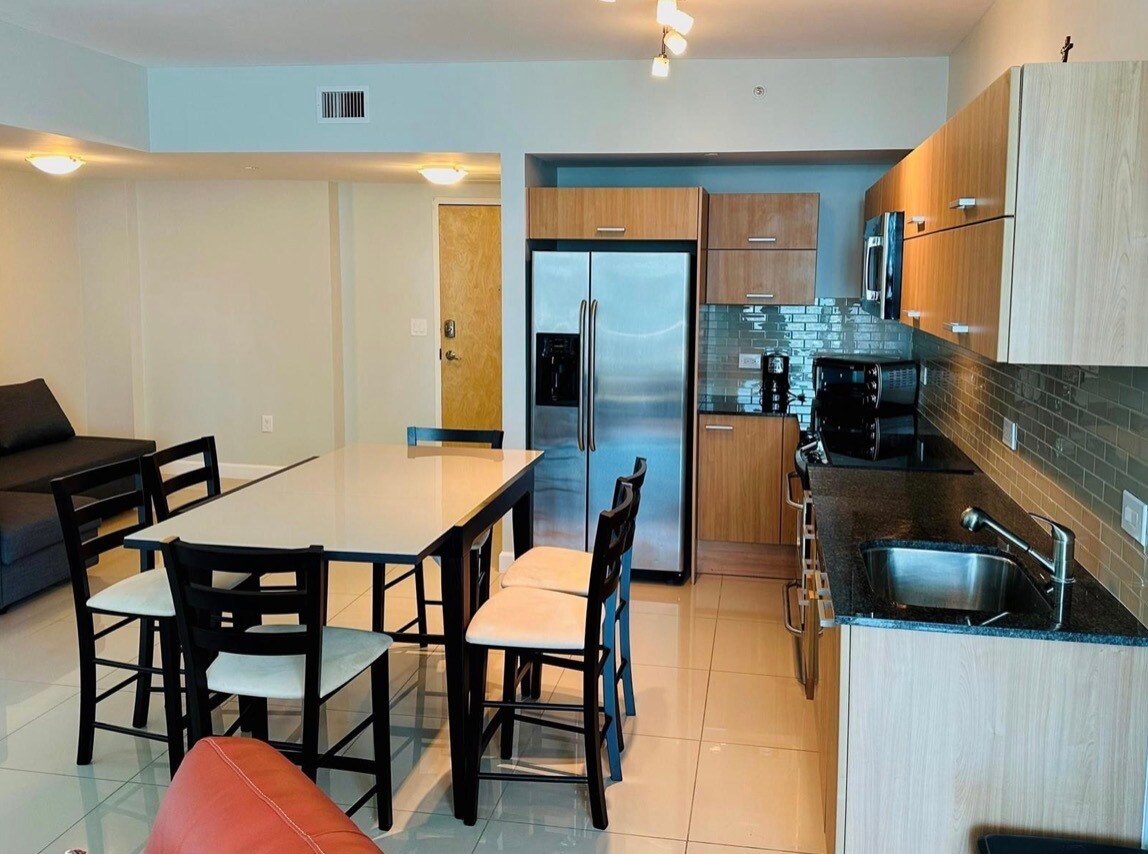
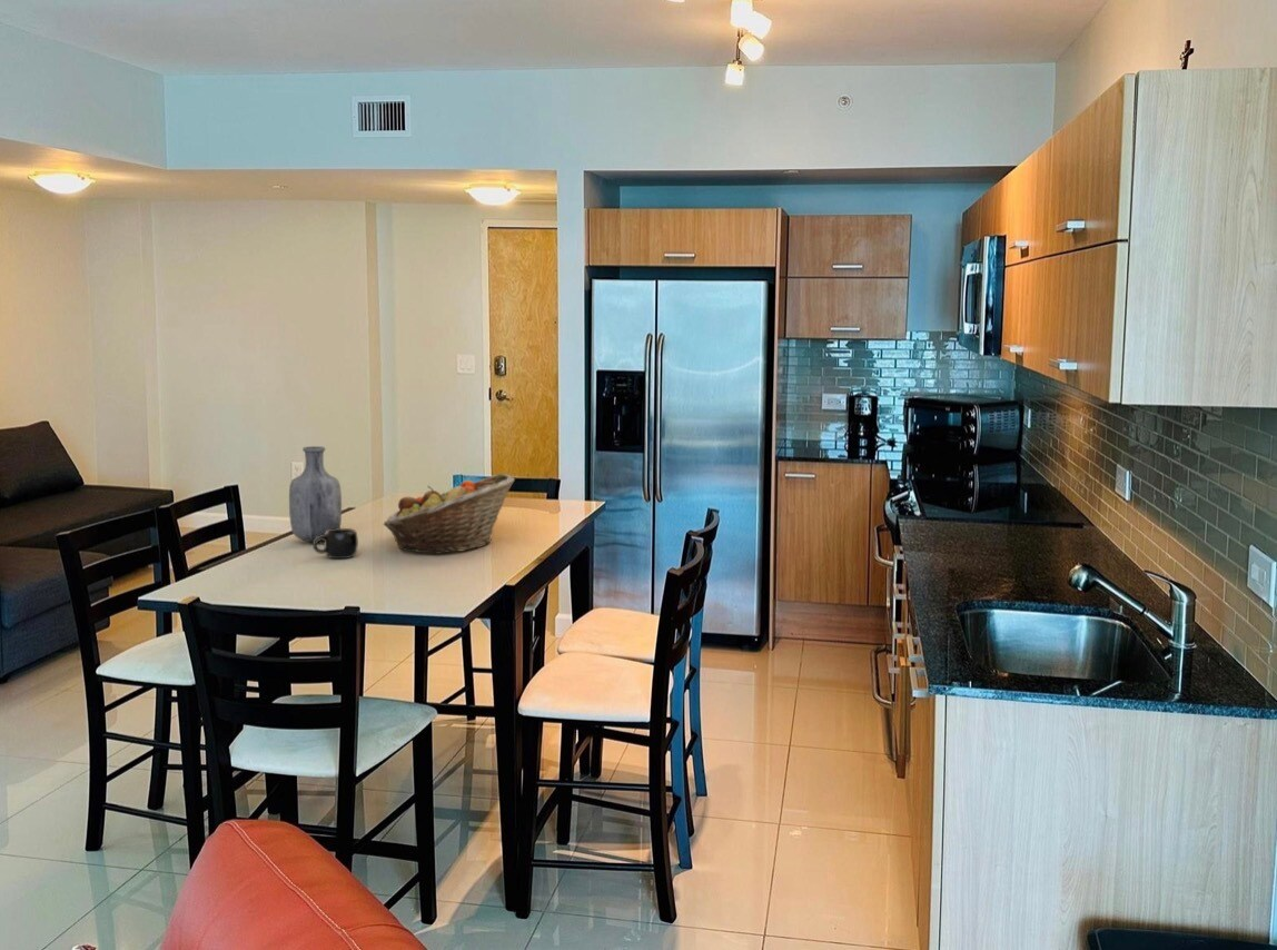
+ vase (315, 494)
+ fruit basket (451, 511)
+ mug (337, 543)
